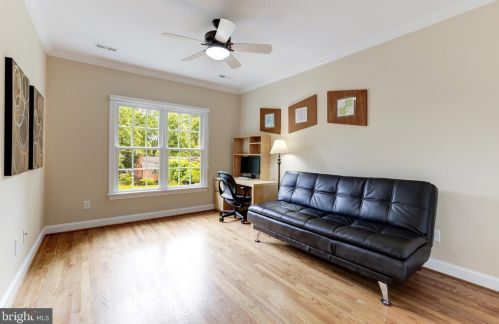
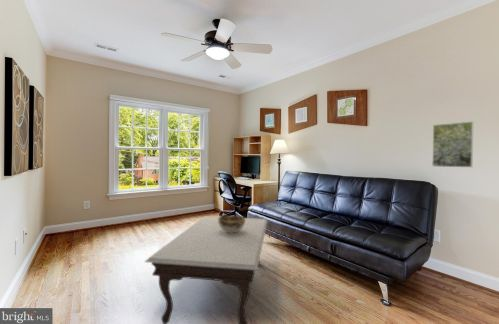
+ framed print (451, 145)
+ decorative bowl (231, 224)
+ coffee table (221, 260)
